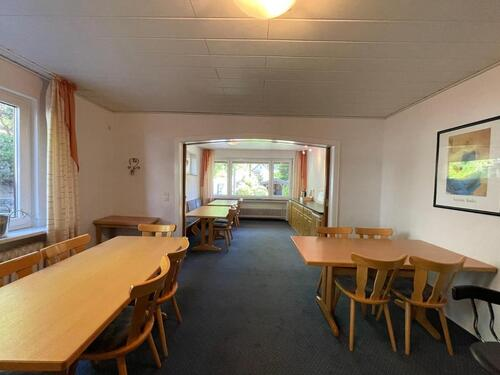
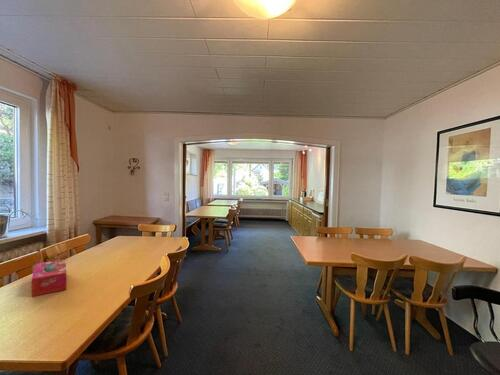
+ tissue box (50, 275)
